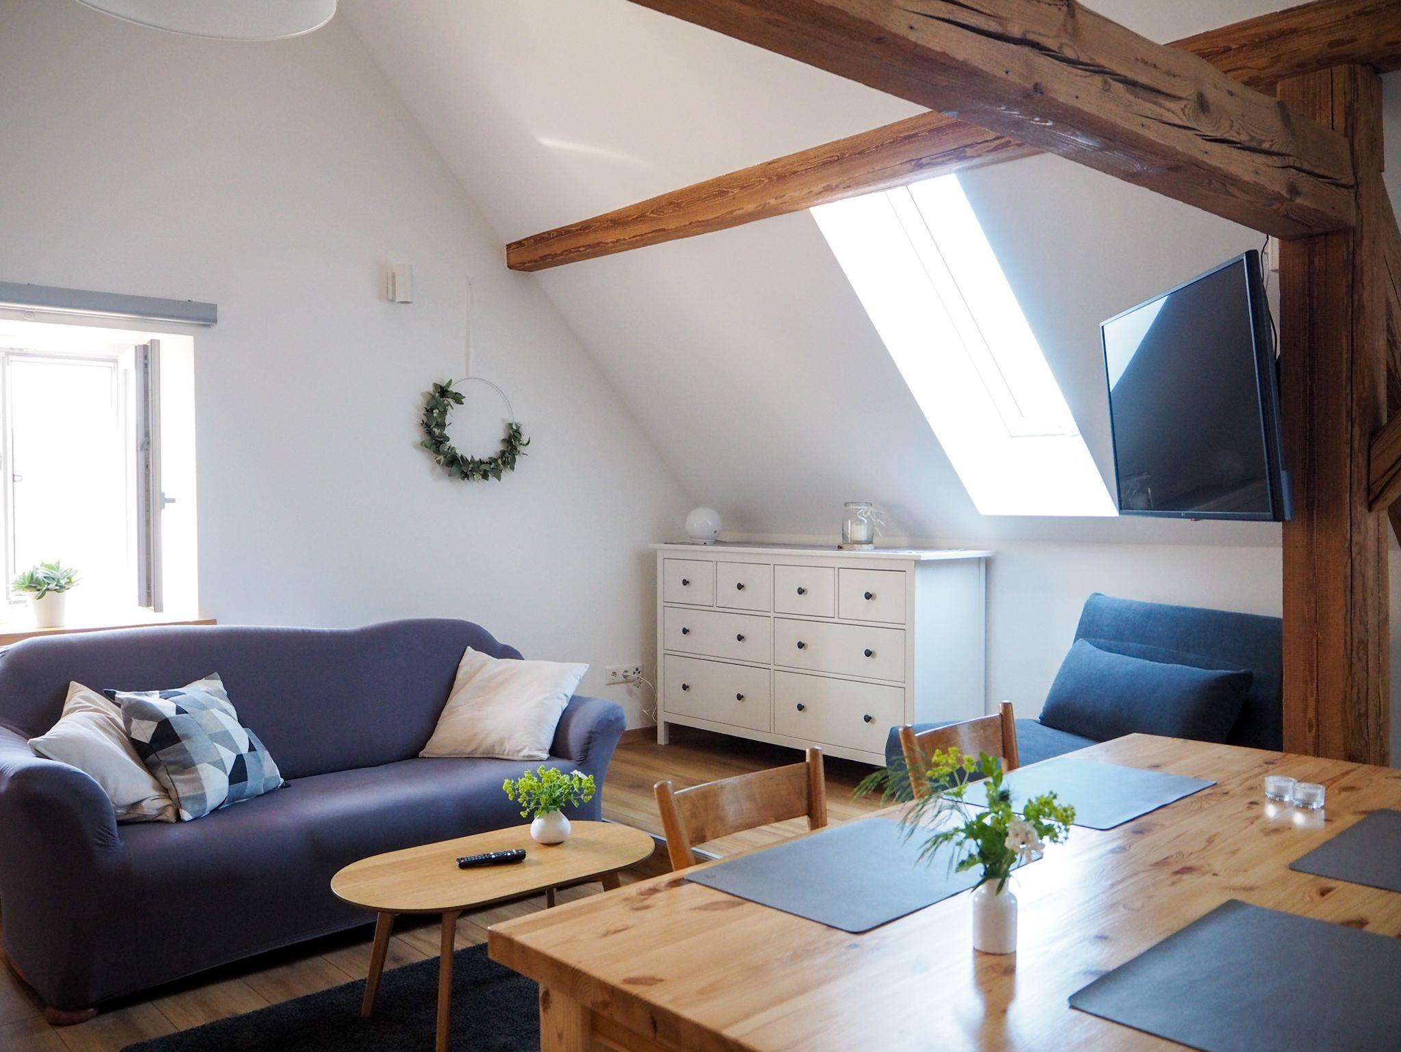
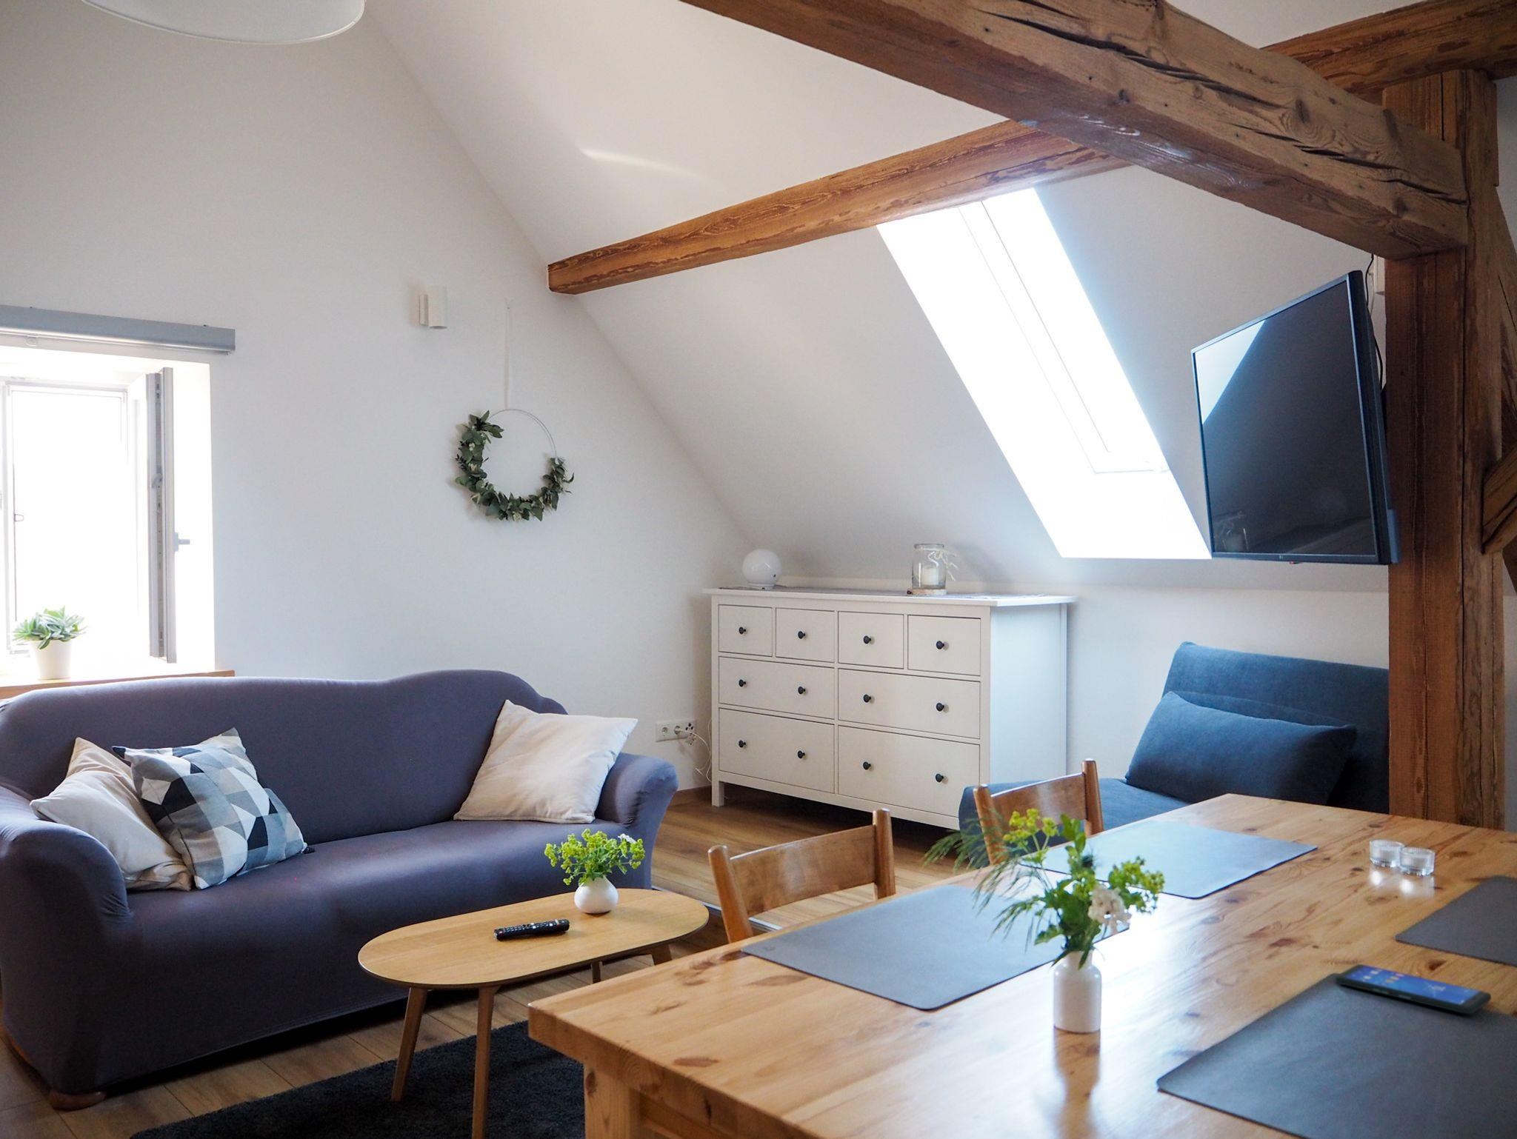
+ smartphone (1411, 988)
